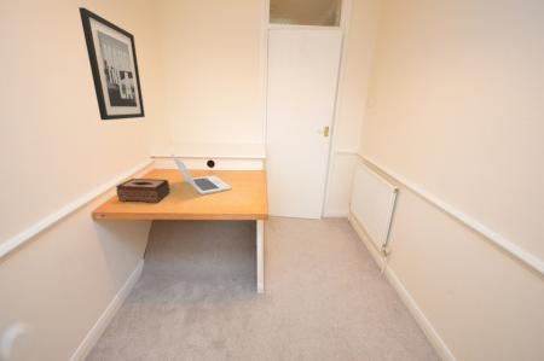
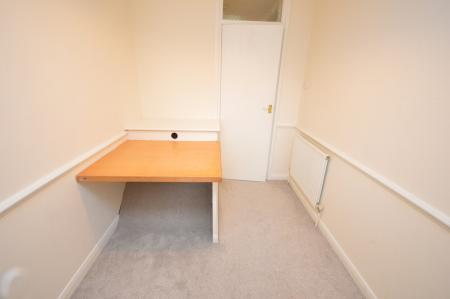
- laptop (203, 176)
- wall art (118, 74)
- tissue box (144, 190)
